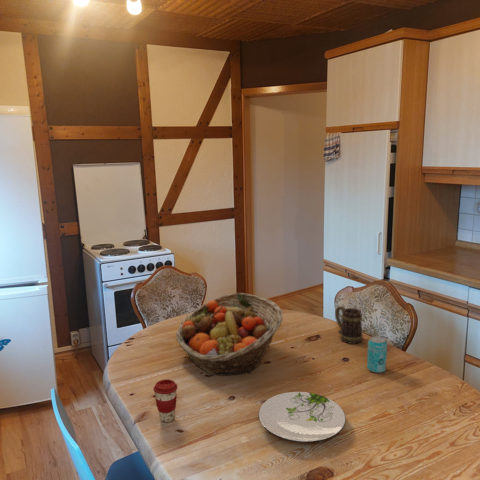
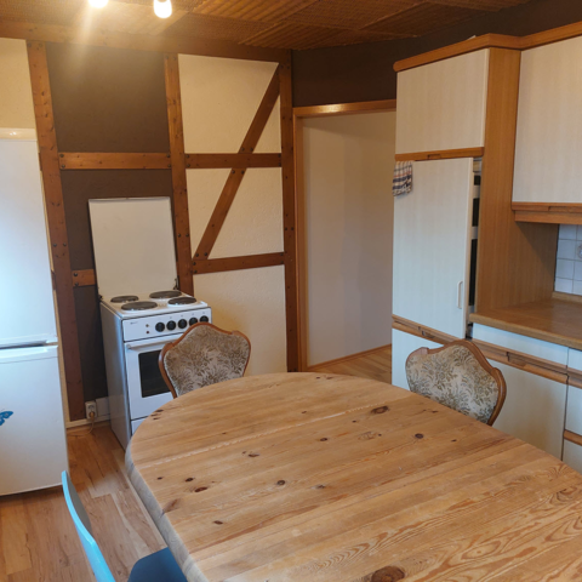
- plate (301, 419)
- fruit basket (228, 331)
- mug (347, 323)
- coffee cup (166, 401)
- beverage can (377, 354)
